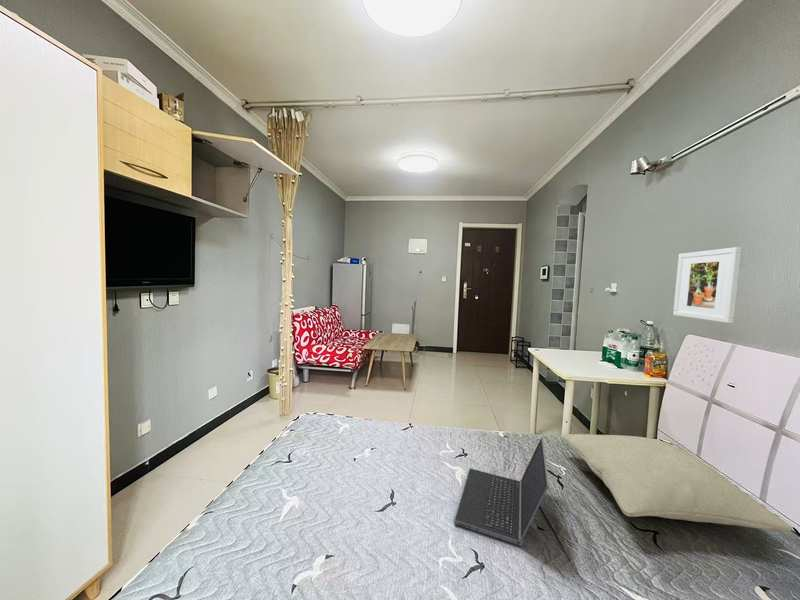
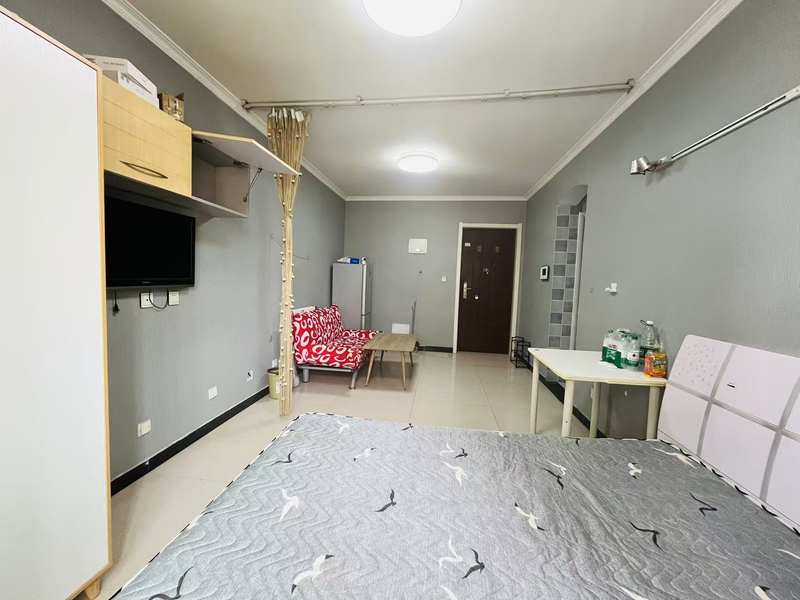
- pillow (651, 472)
- laptop computer (502, 477)
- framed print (703, 284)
